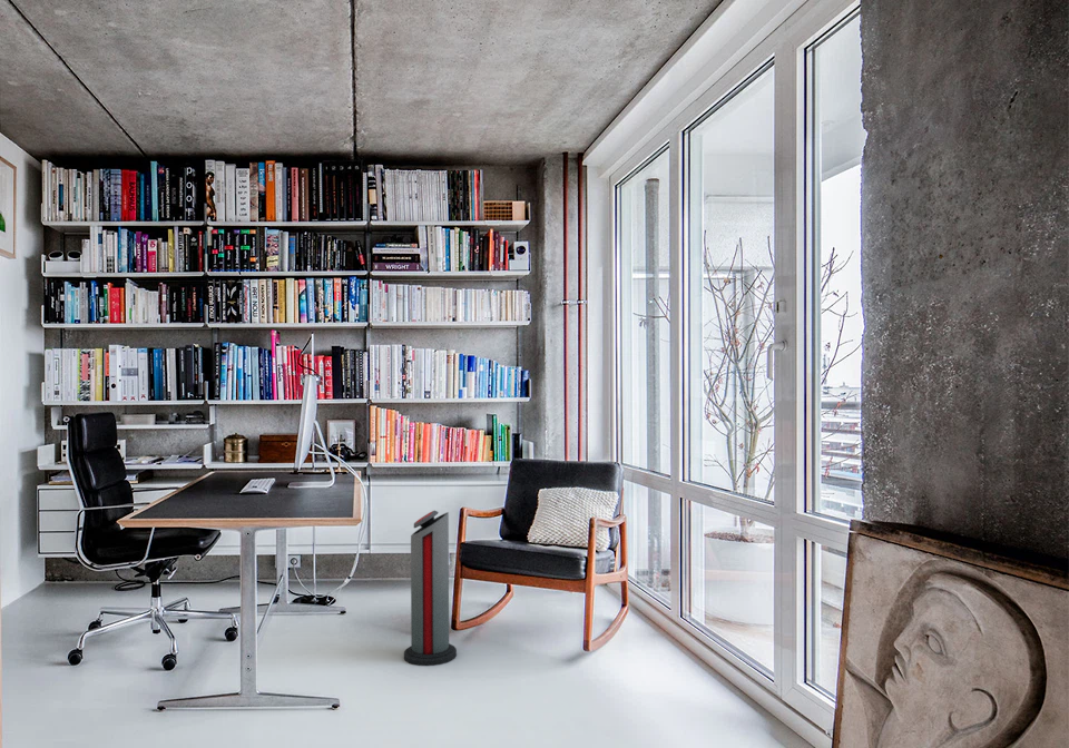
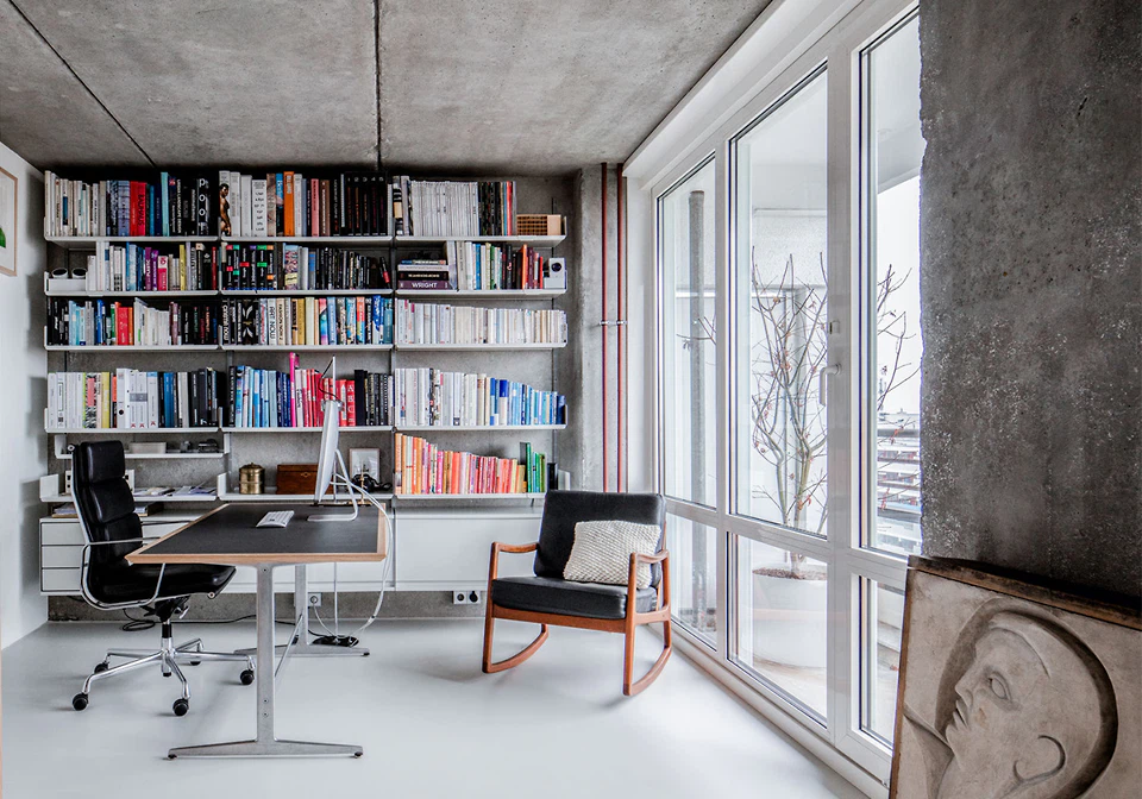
- air purifier (430, 583)
